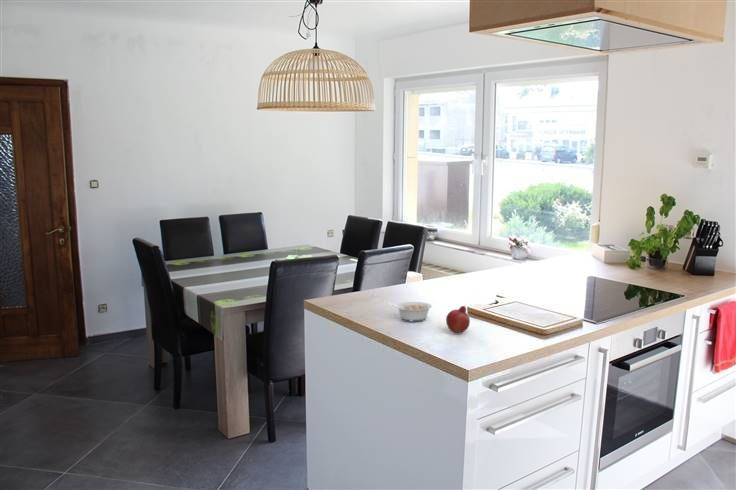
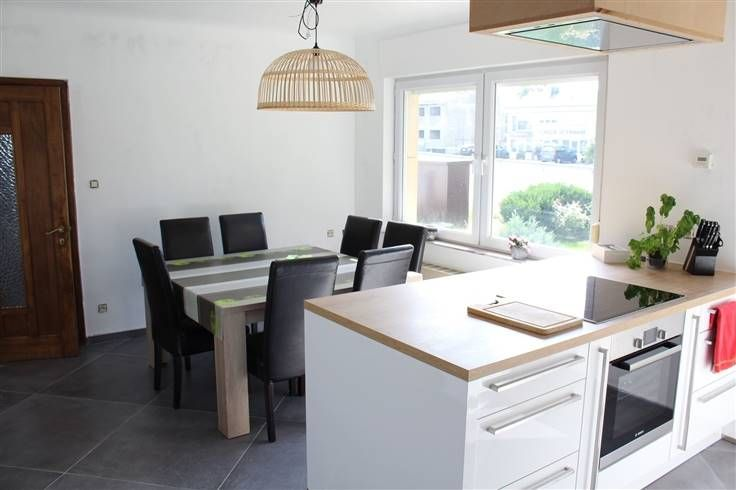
- fruit (457, 319)
- legume (412, 311)
